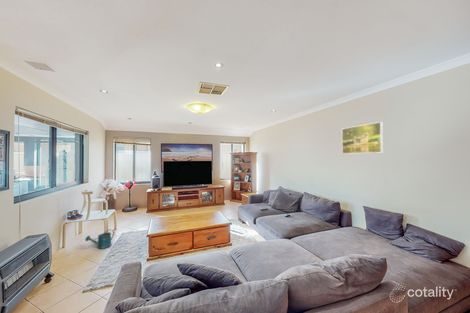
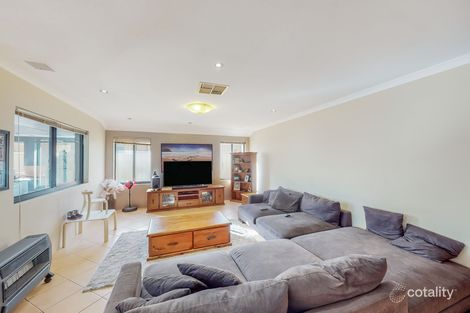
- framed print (360, 139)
- watering can (100, 240)
